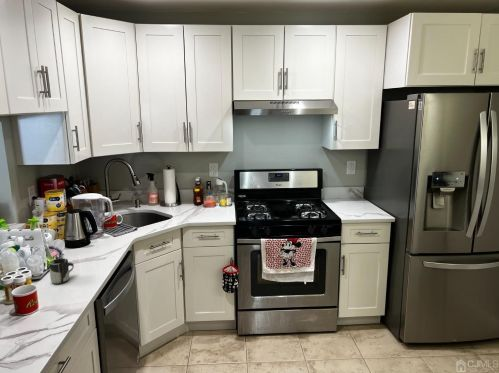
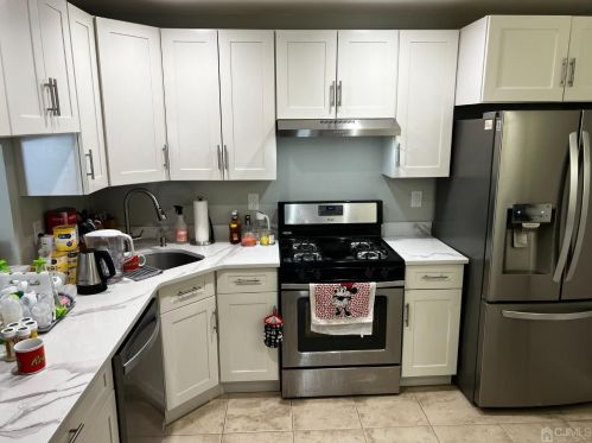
- cup (62, 270)
